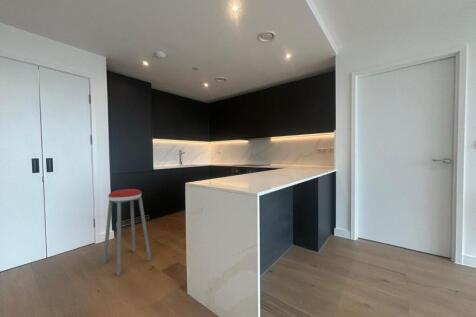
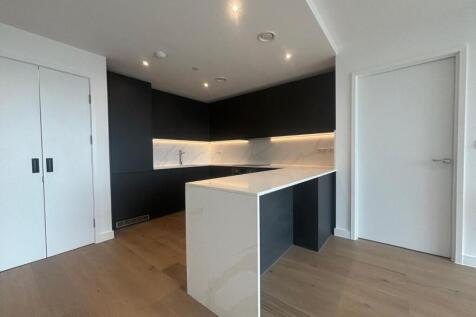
- music stool (131, 226)
